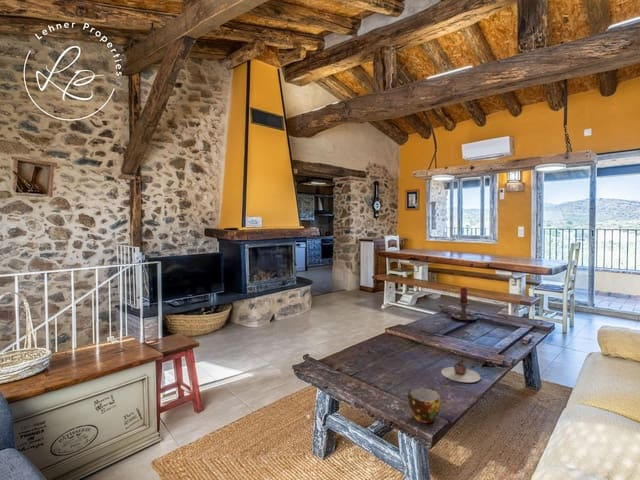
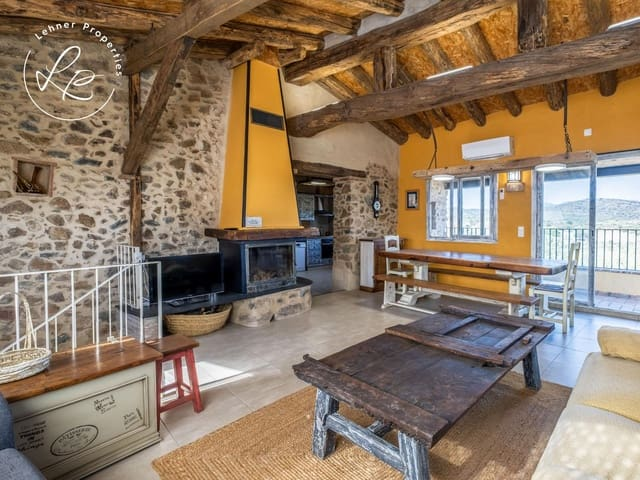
- teapot (460, 366)
- candle holder (460, 302)
- cup (422, 405)
